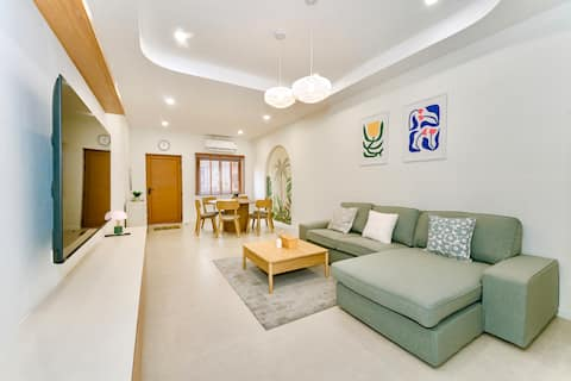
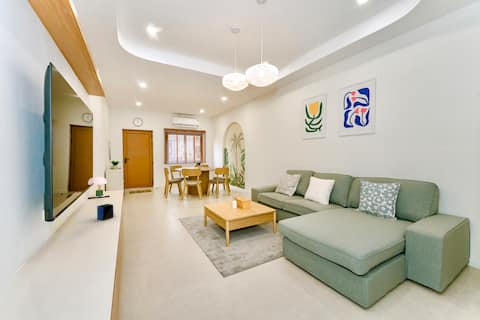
+ speaker (105, 211)
